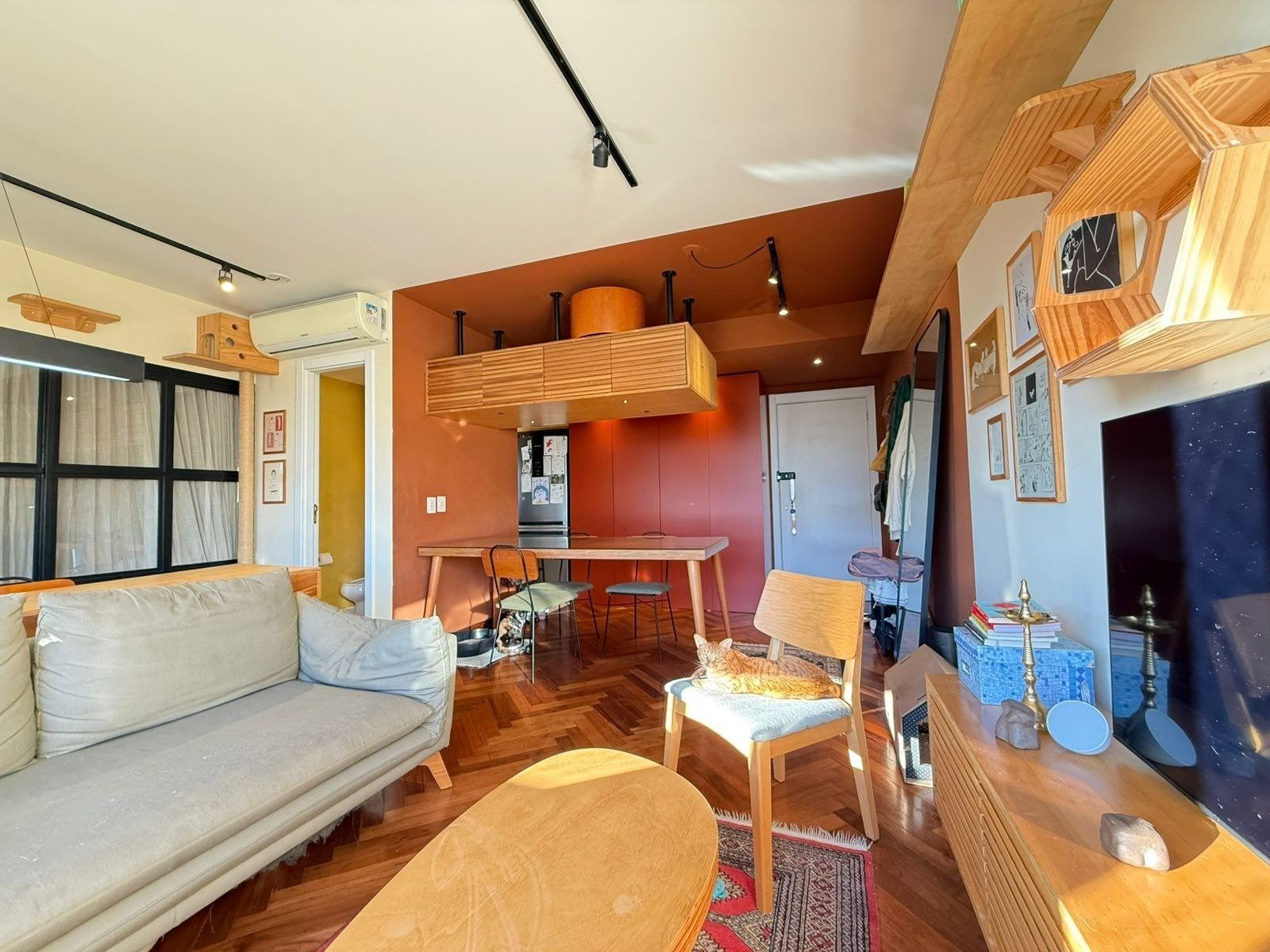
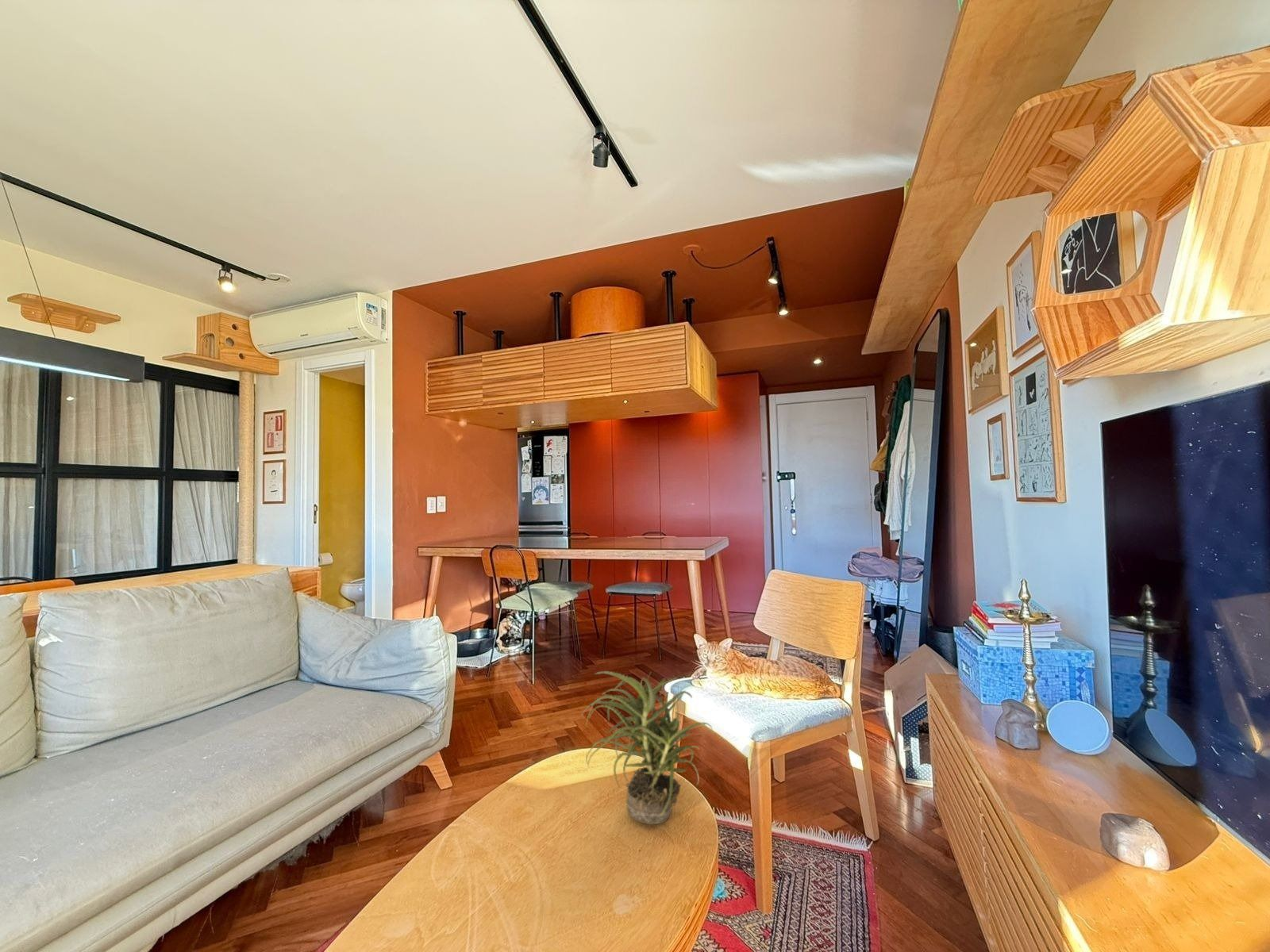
+ potted plant (641, 735)
